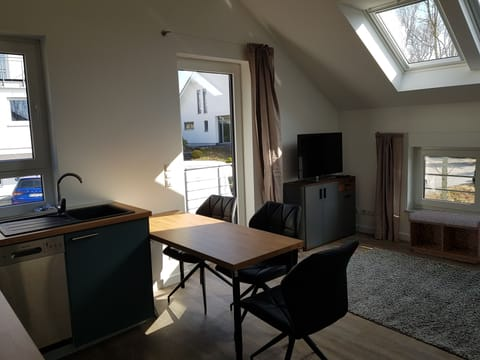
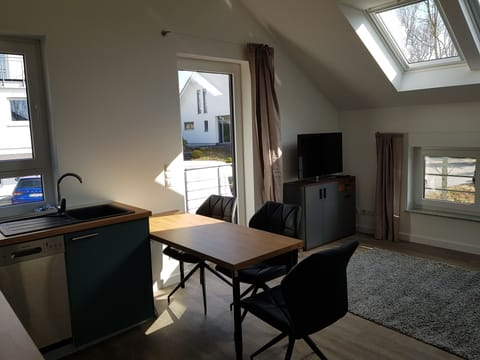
- bench (448, 234)
